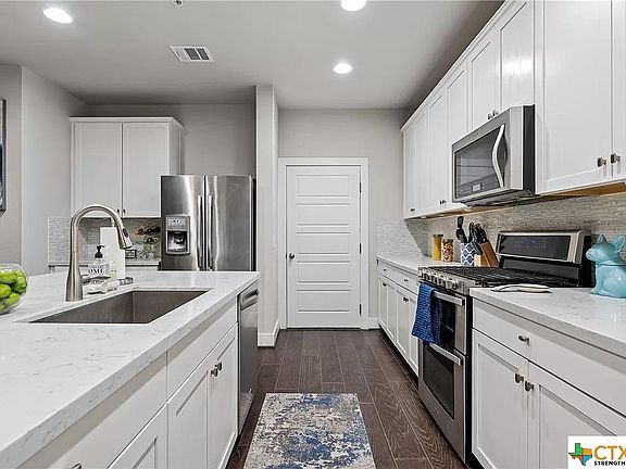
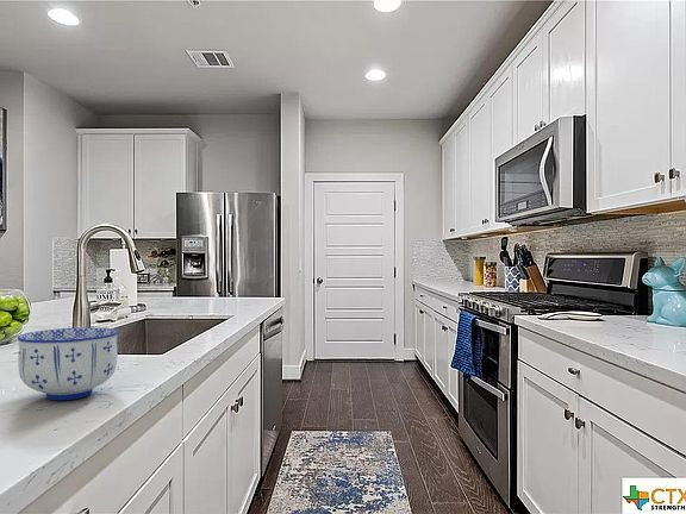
+ bowl (69, 364)
